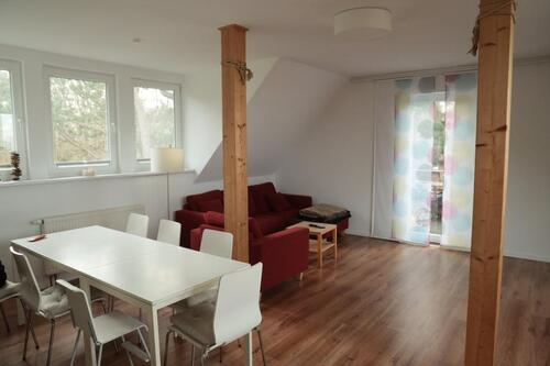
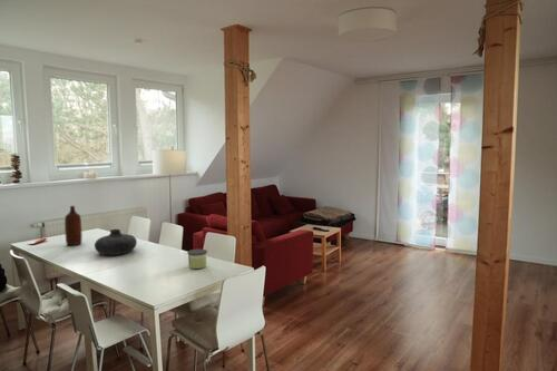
+ vase (116, 241)
+ bottle (72, 225)
+ candle (197, 258)
